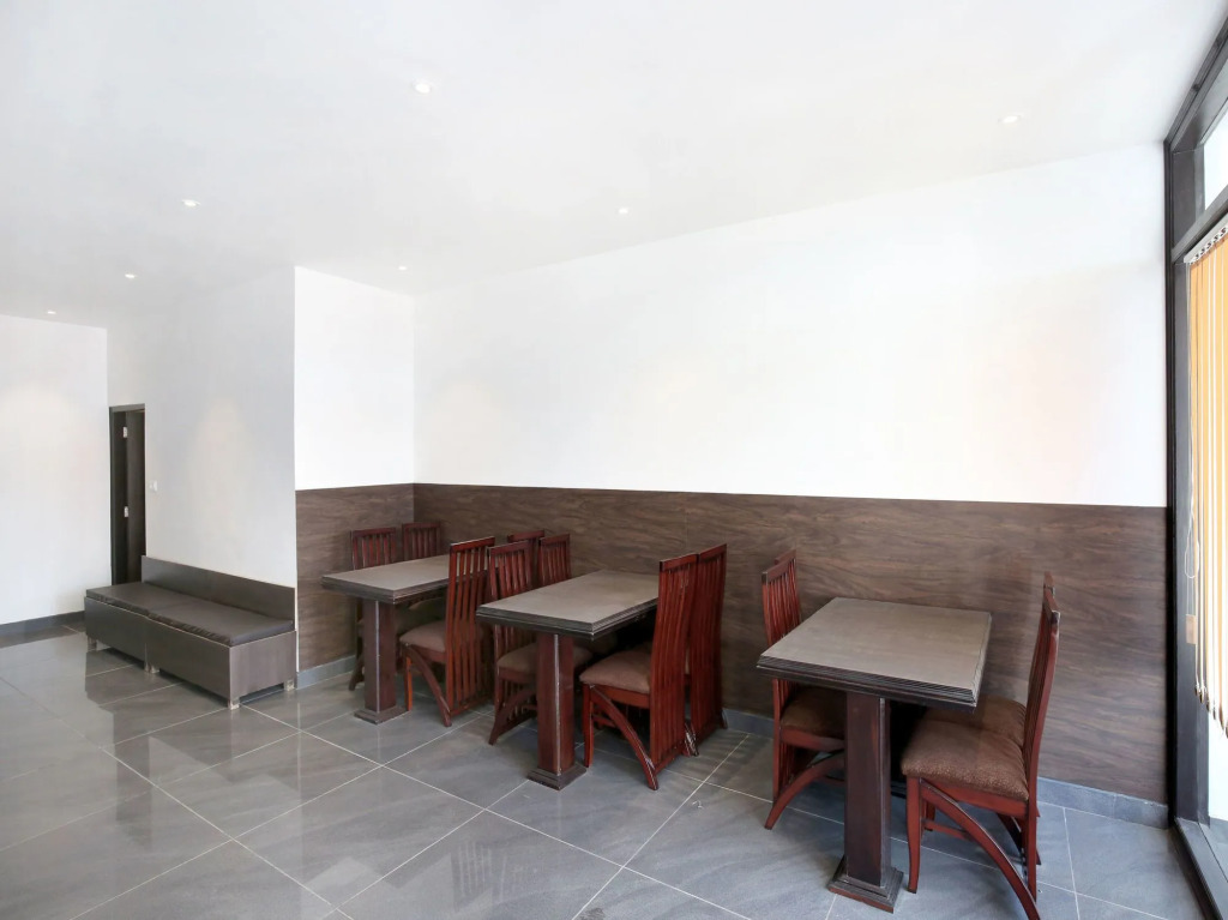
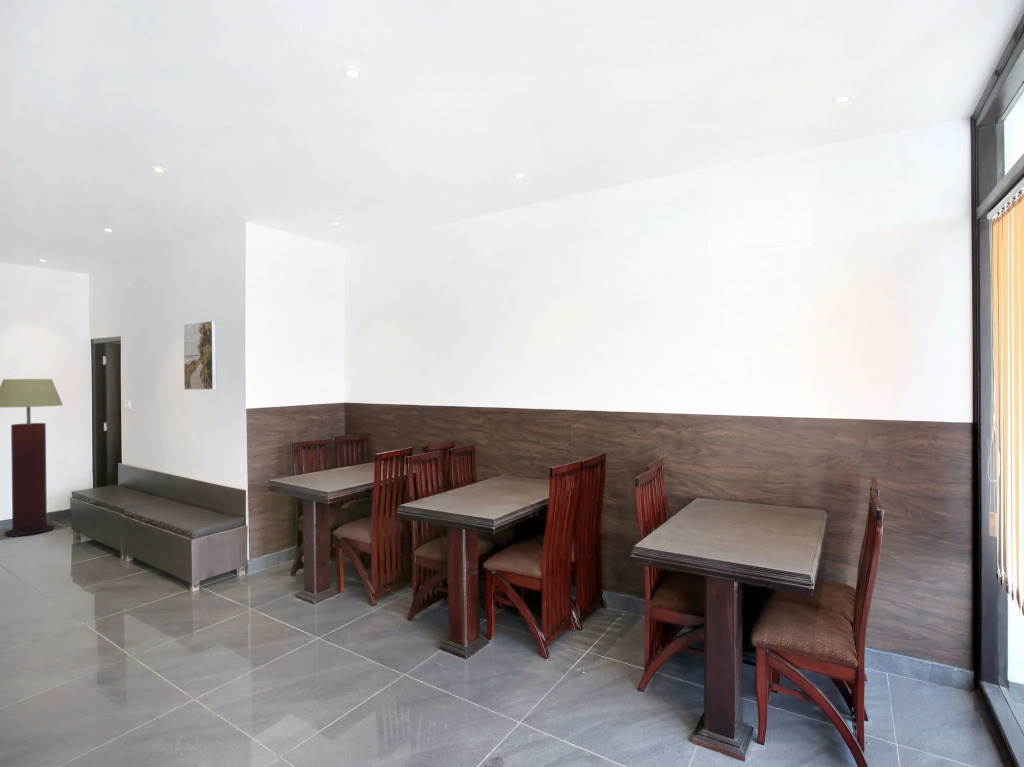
+ floor lamp (29, 455)
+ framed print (199, 356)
